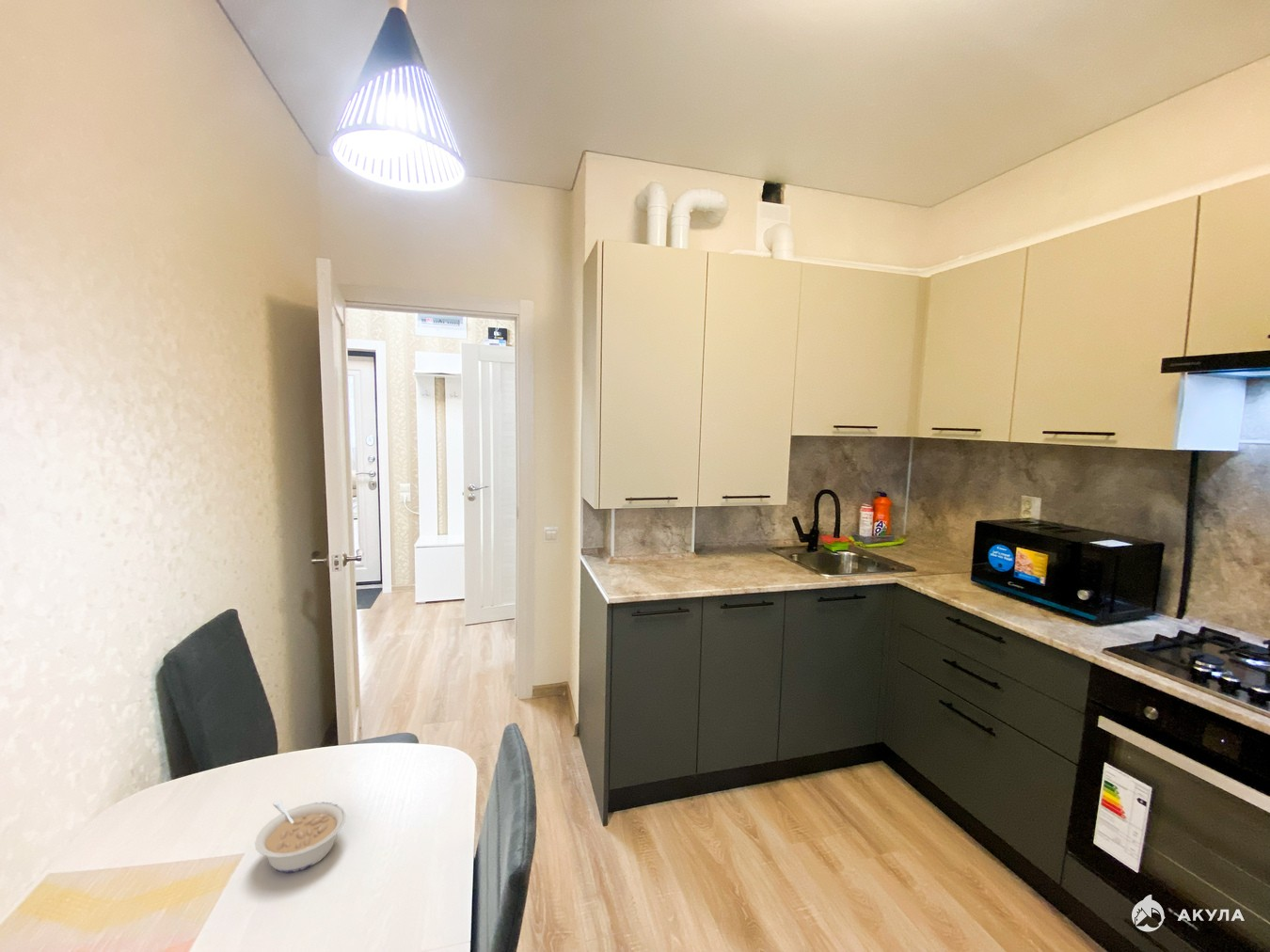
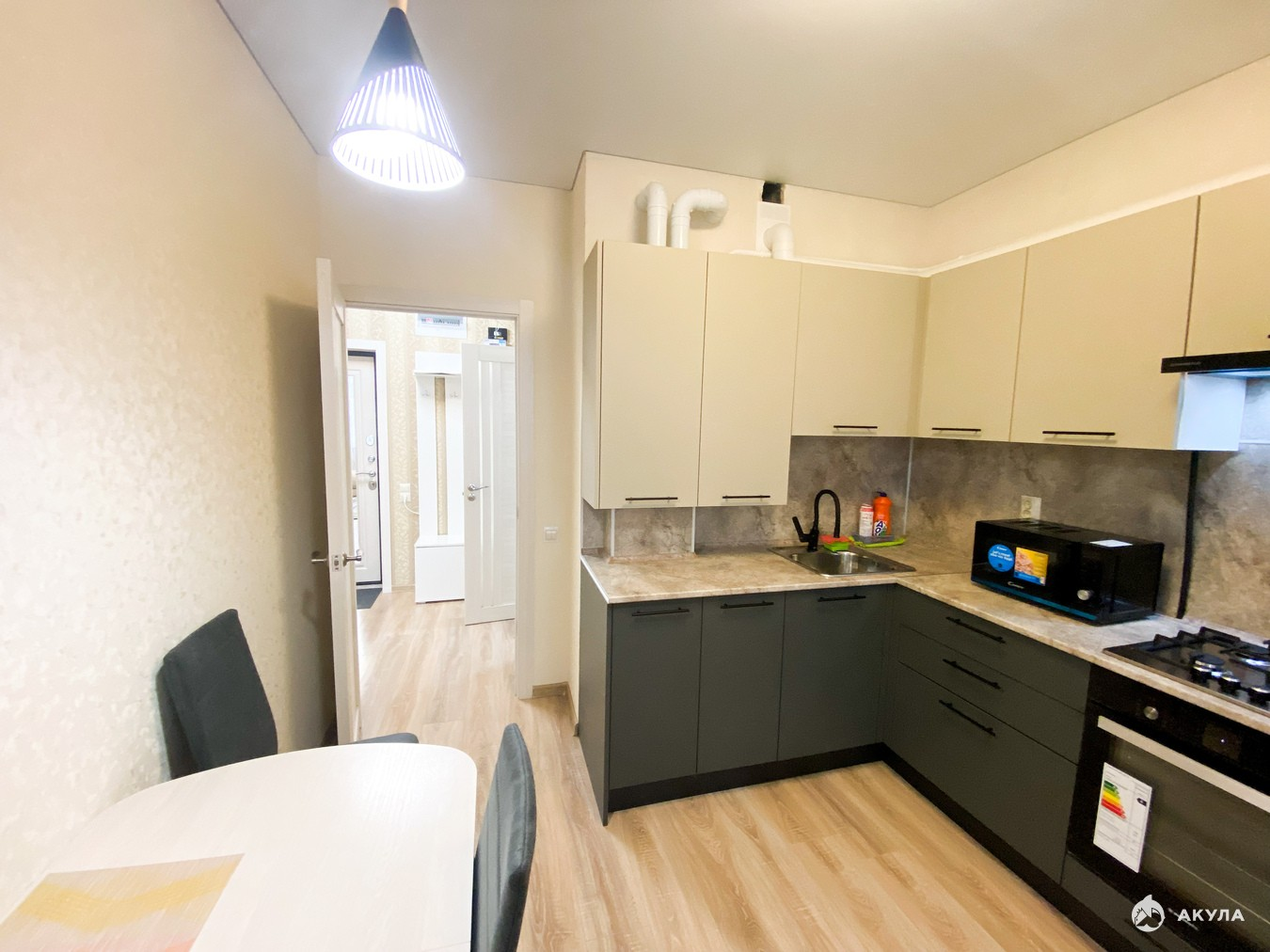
- legume (298, 837)
